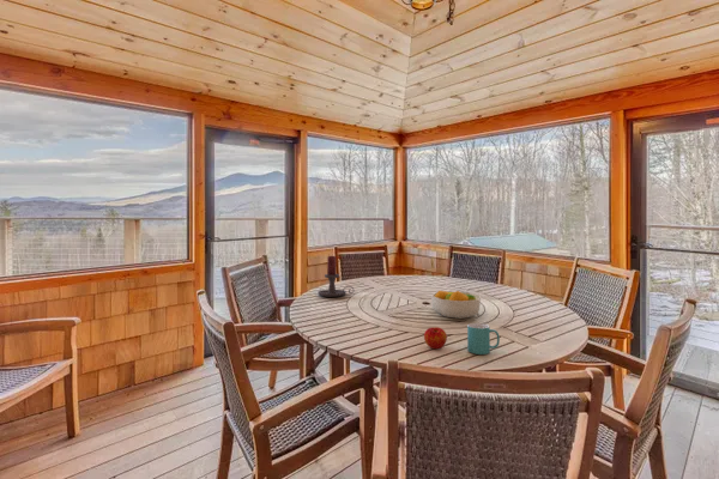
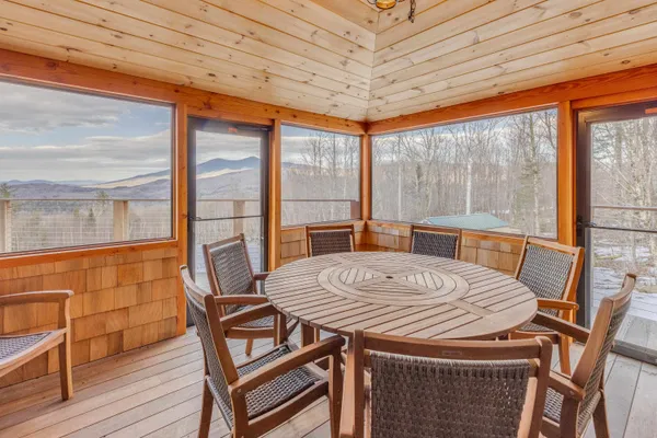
- mug (483, 338)
- candle holder (336, 274)
- fruit bowl (455, 301)
- apple (435, 338)
